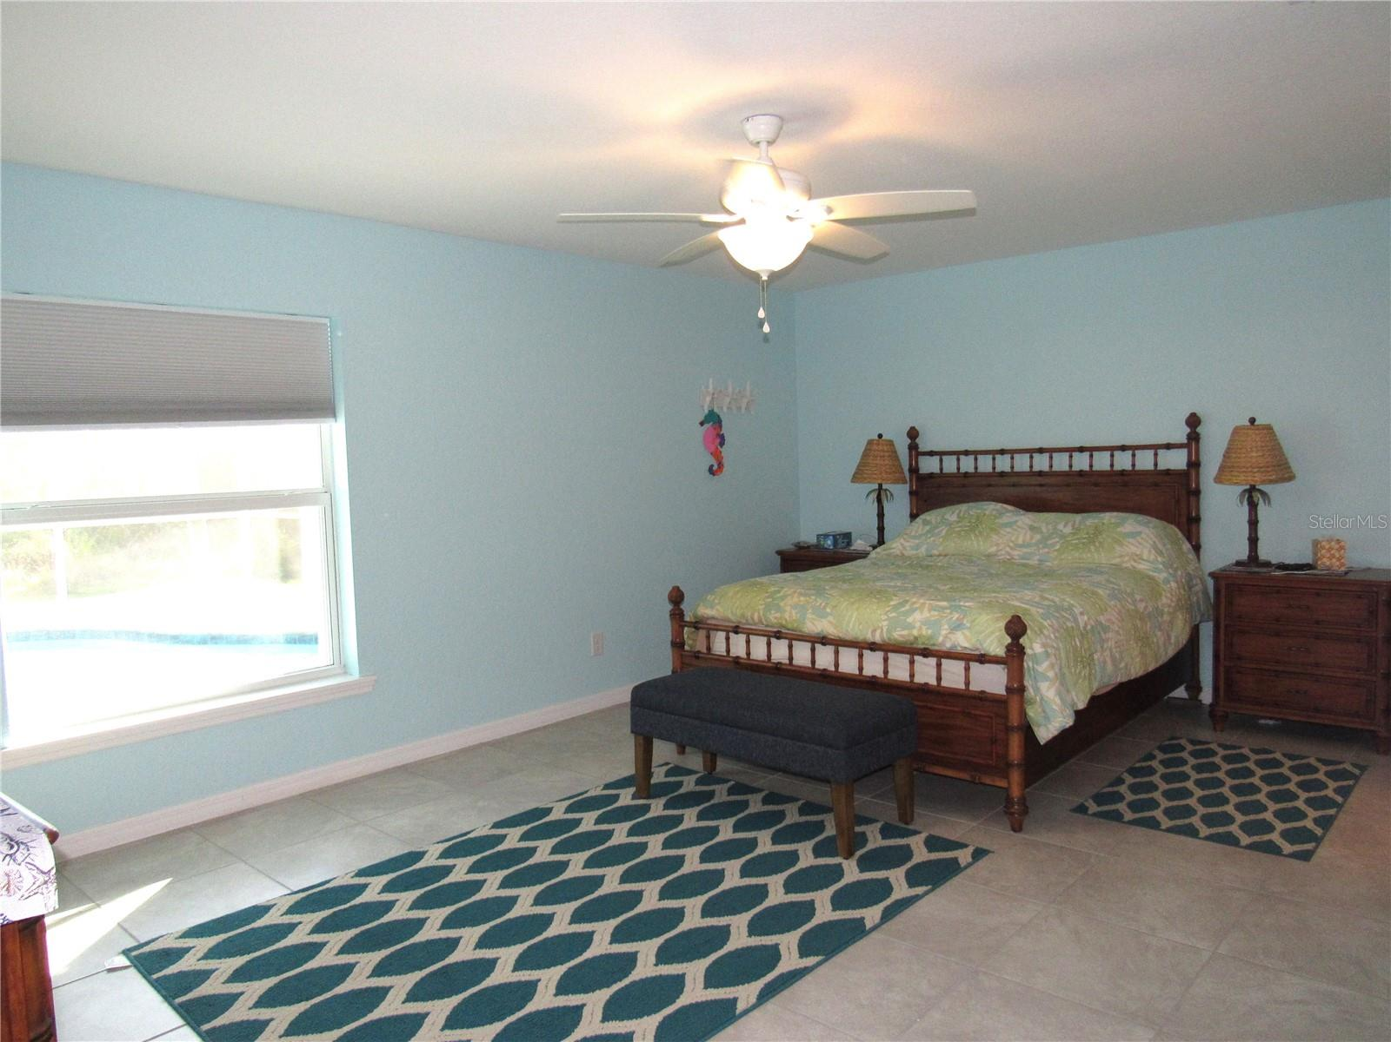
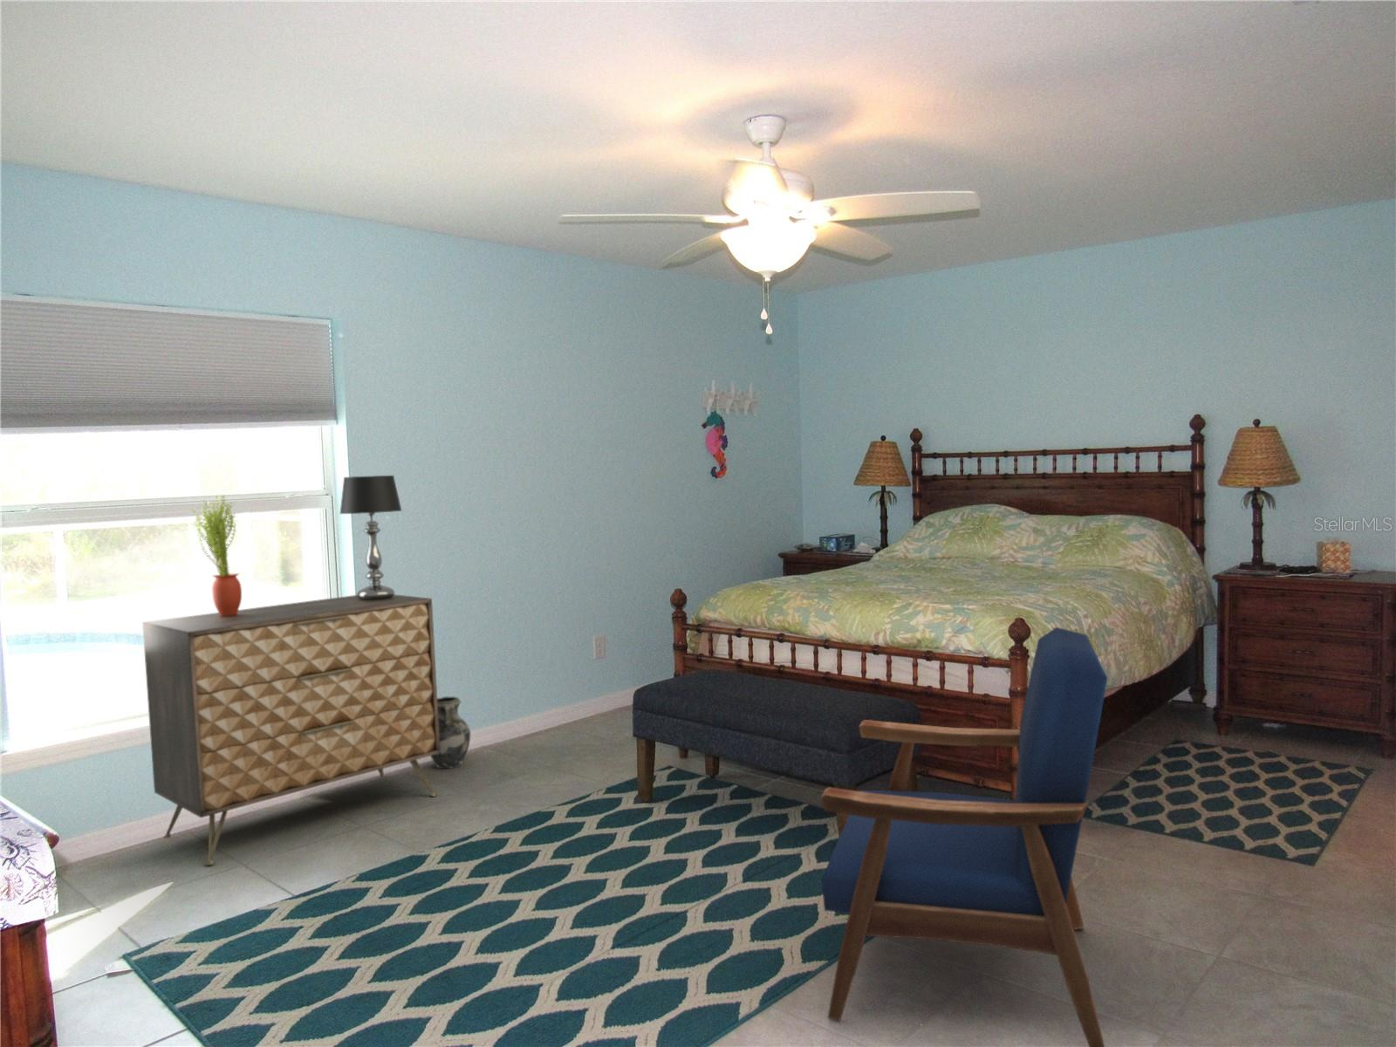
+ ceramic jug (446, 732)
+ dresser (301, 713)
+ armchair (964, 808)
+ table lamp (372, 537)
+ potted plant (217, 555)
